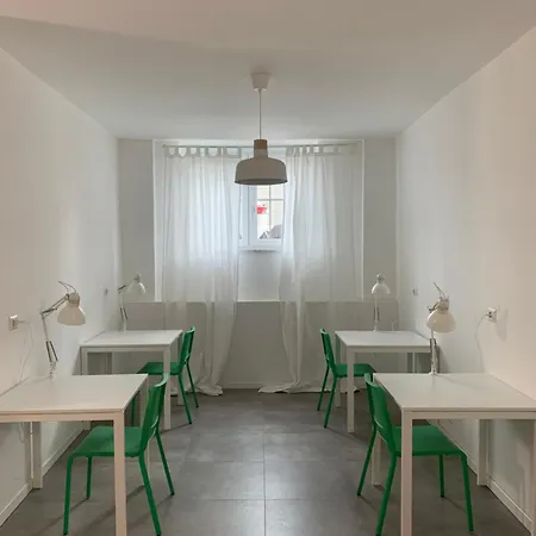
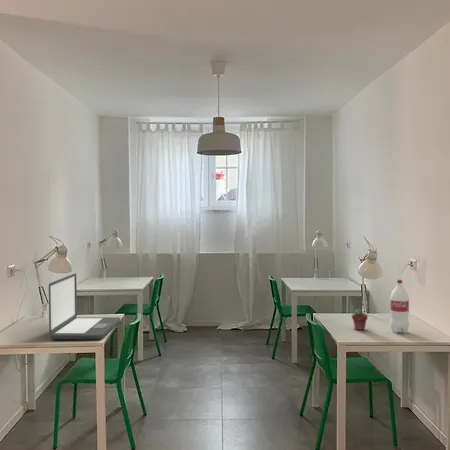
+ bottle (399, 306)
+ laptop (76, 303)
+ potted succulent (359, 319)
